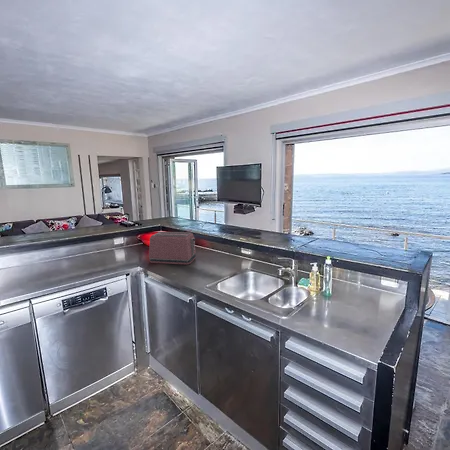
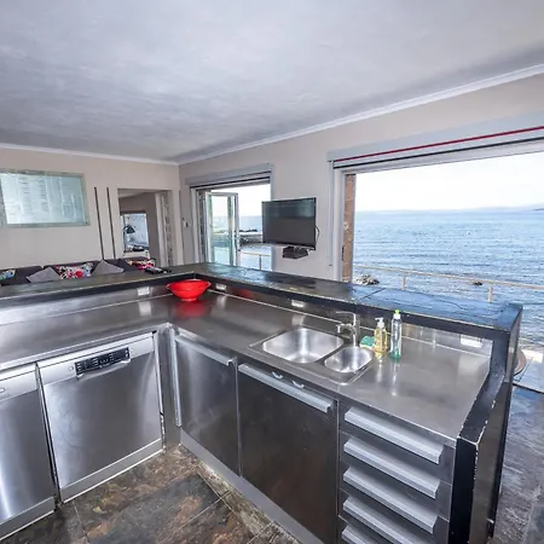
- toaster (173, 247)
